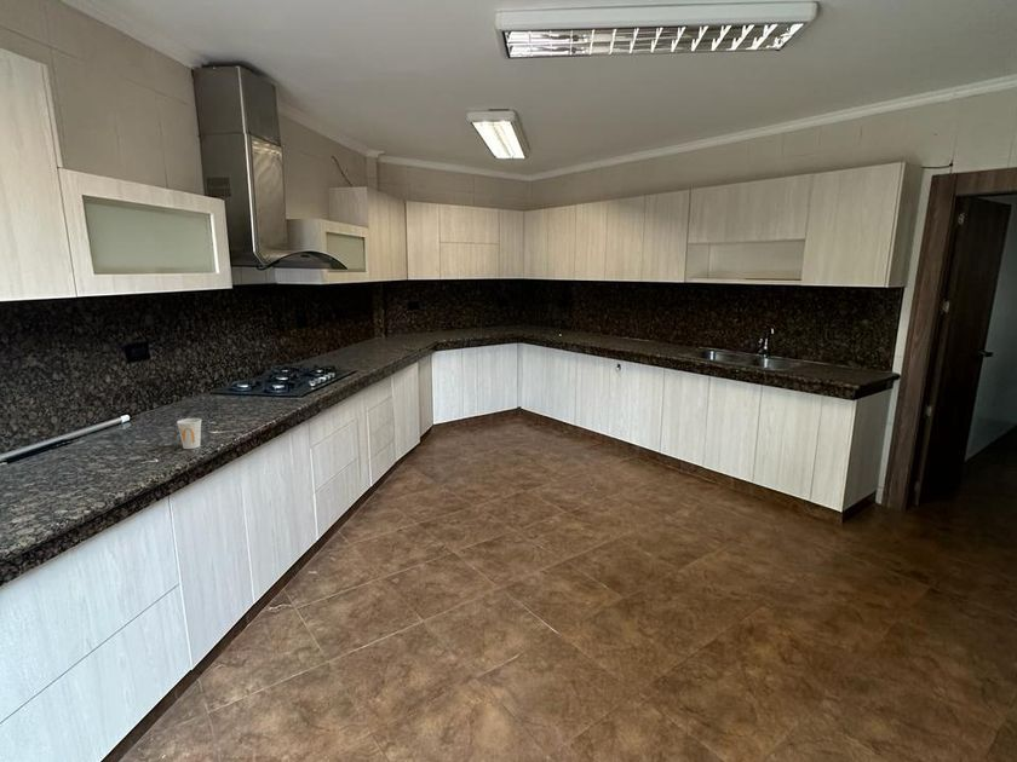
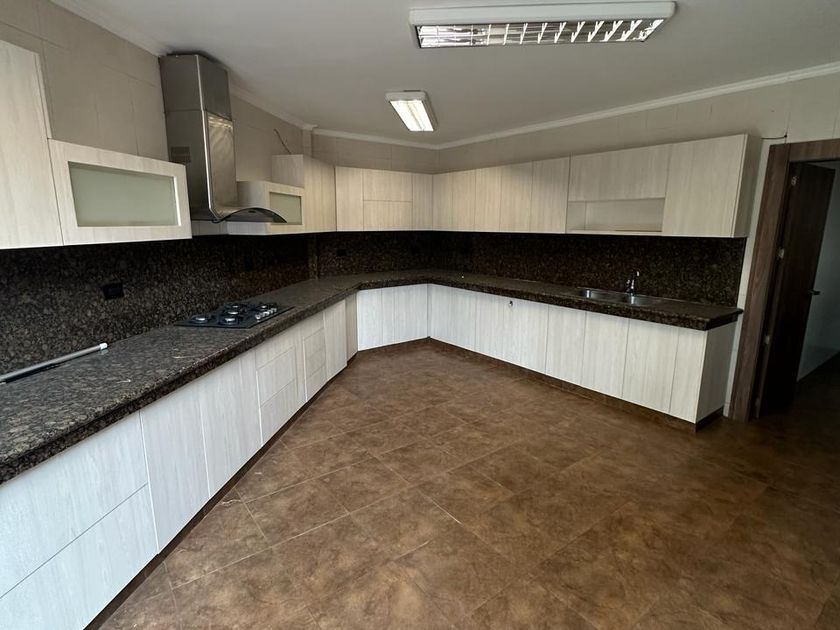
- cup (190, 433)
